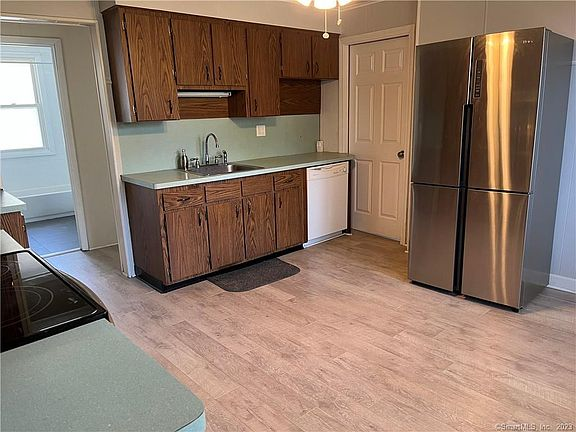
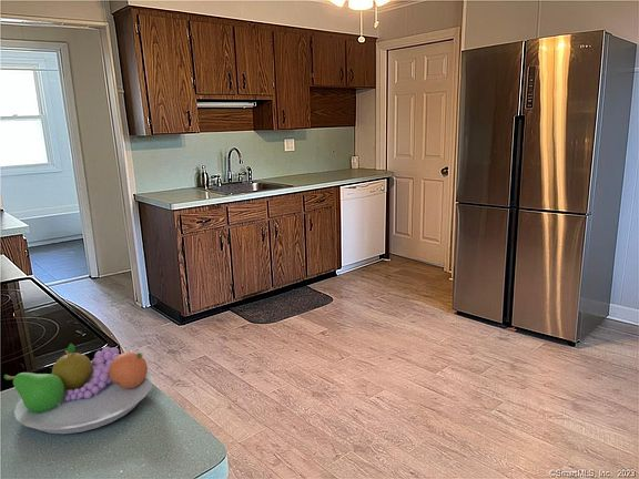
+ fruit bowl (81, 380)
